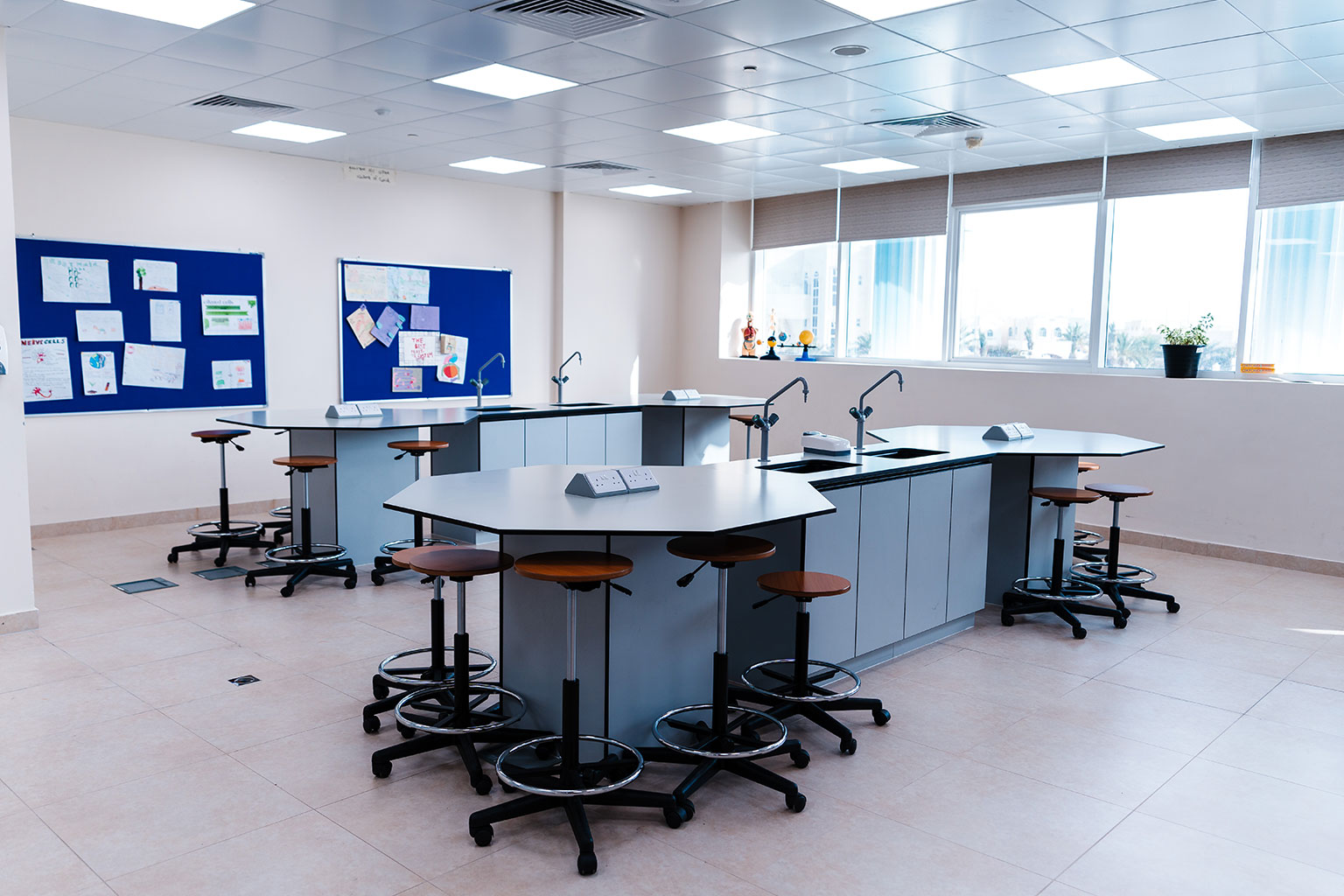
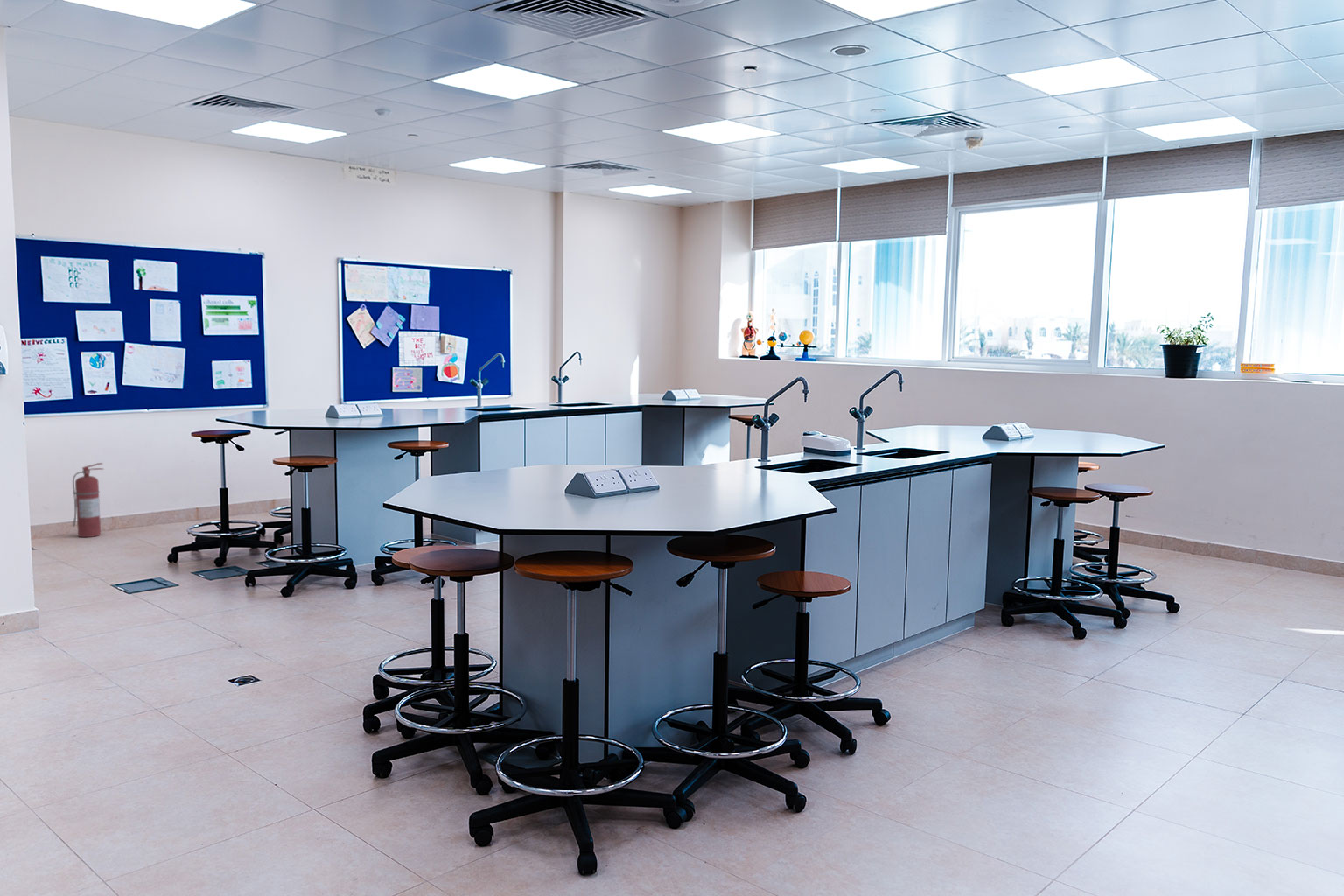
+ fire extinguisher (88, 500)
